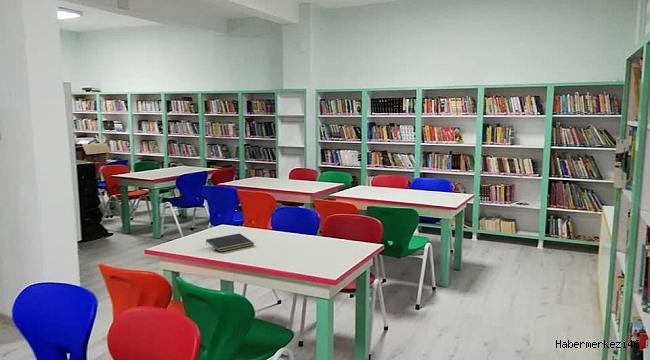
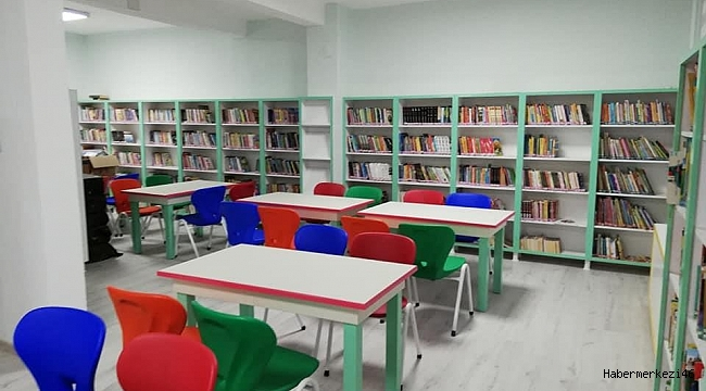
- notepad (230, 242)
